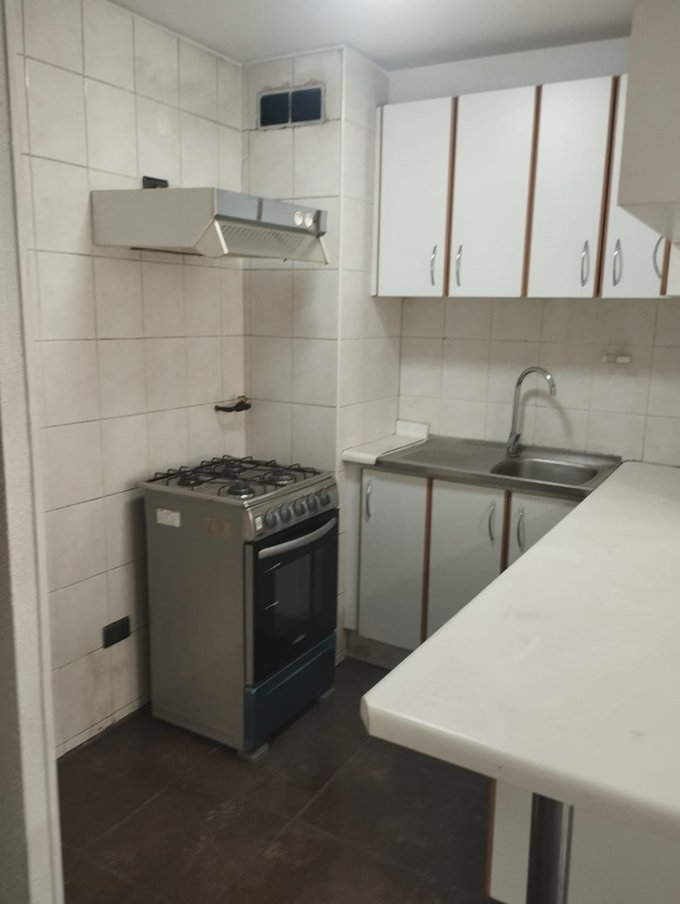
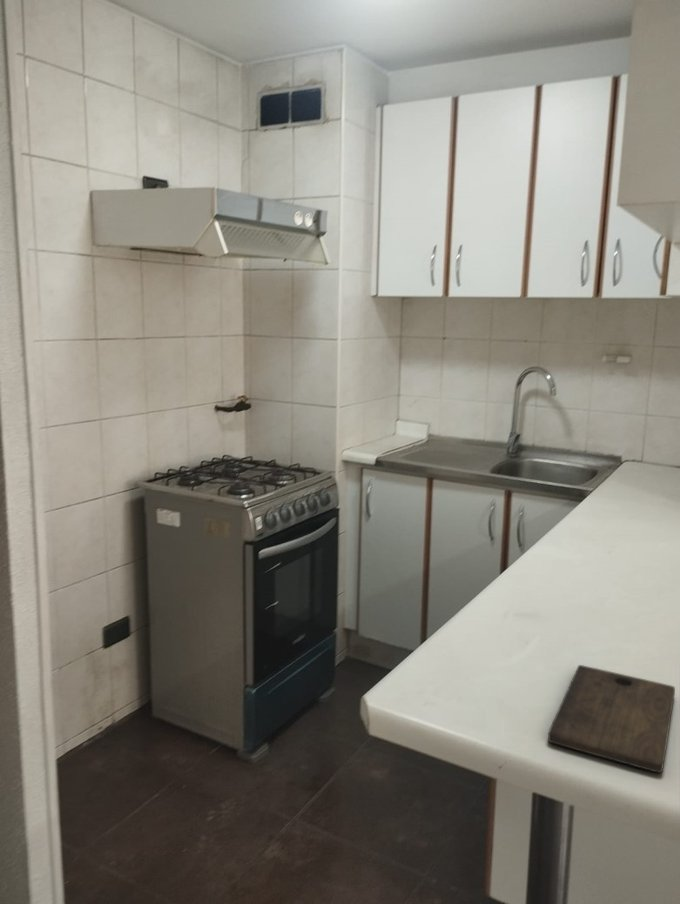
+ cutting board (615, 712)
